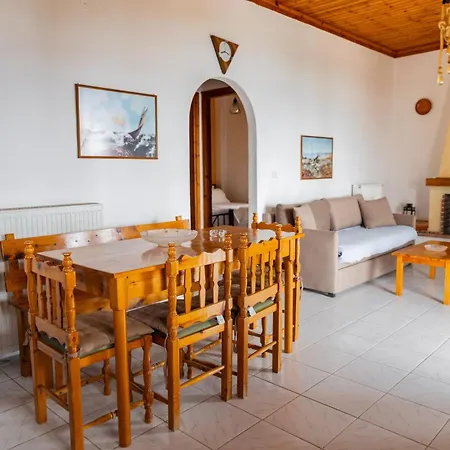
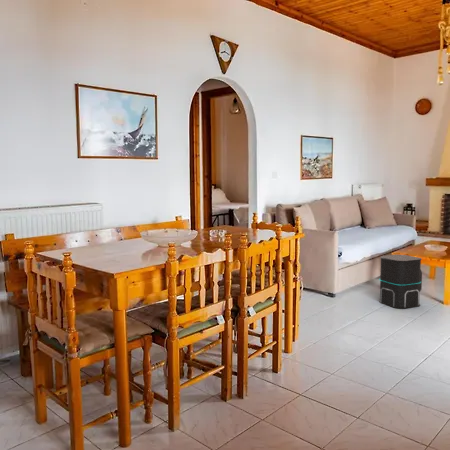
+ speaker (400, 280)
